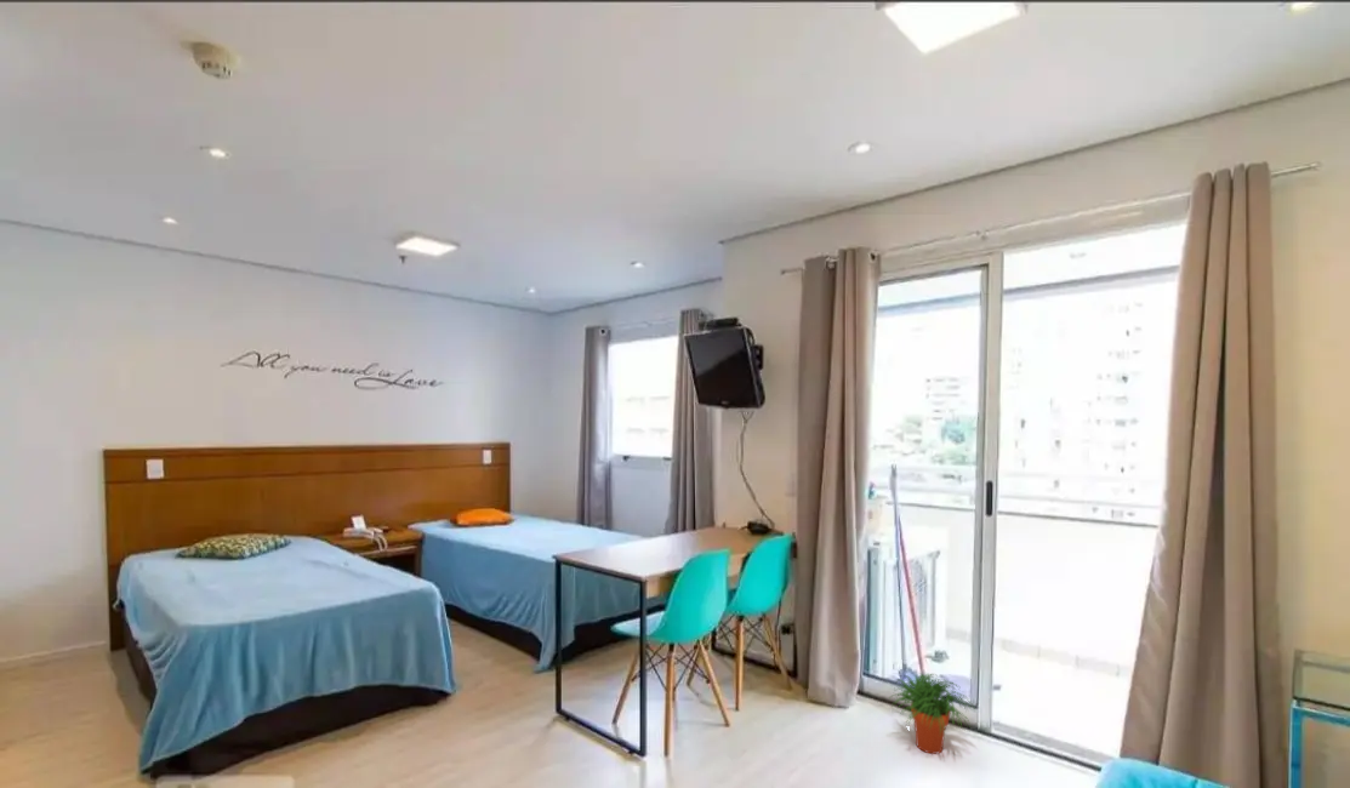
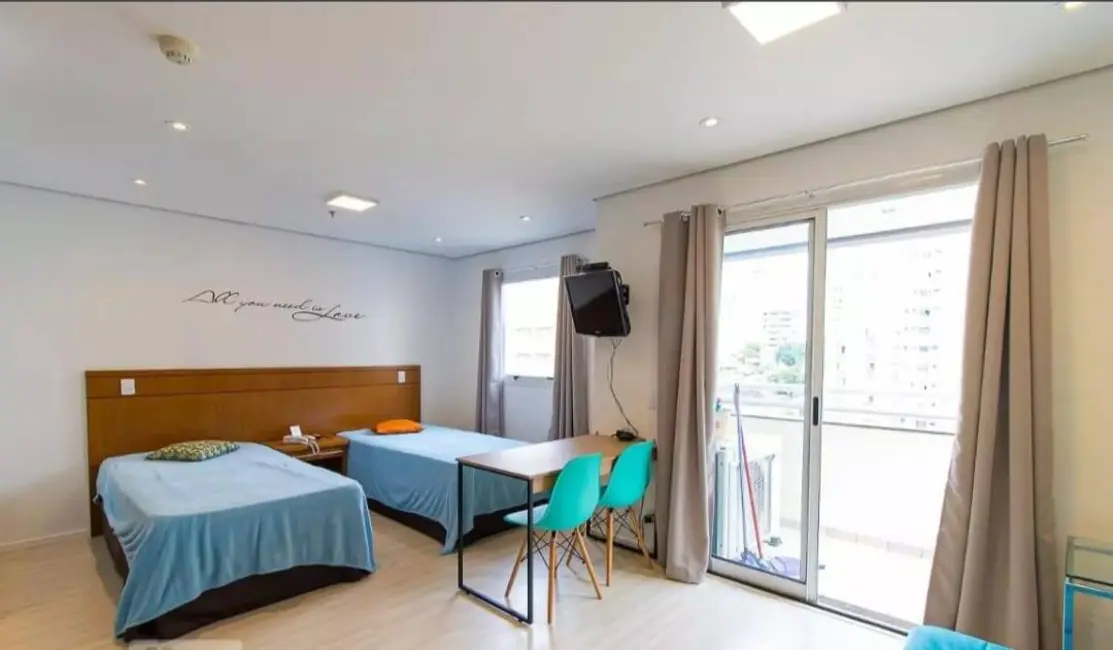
- potted plant (929, 713)
